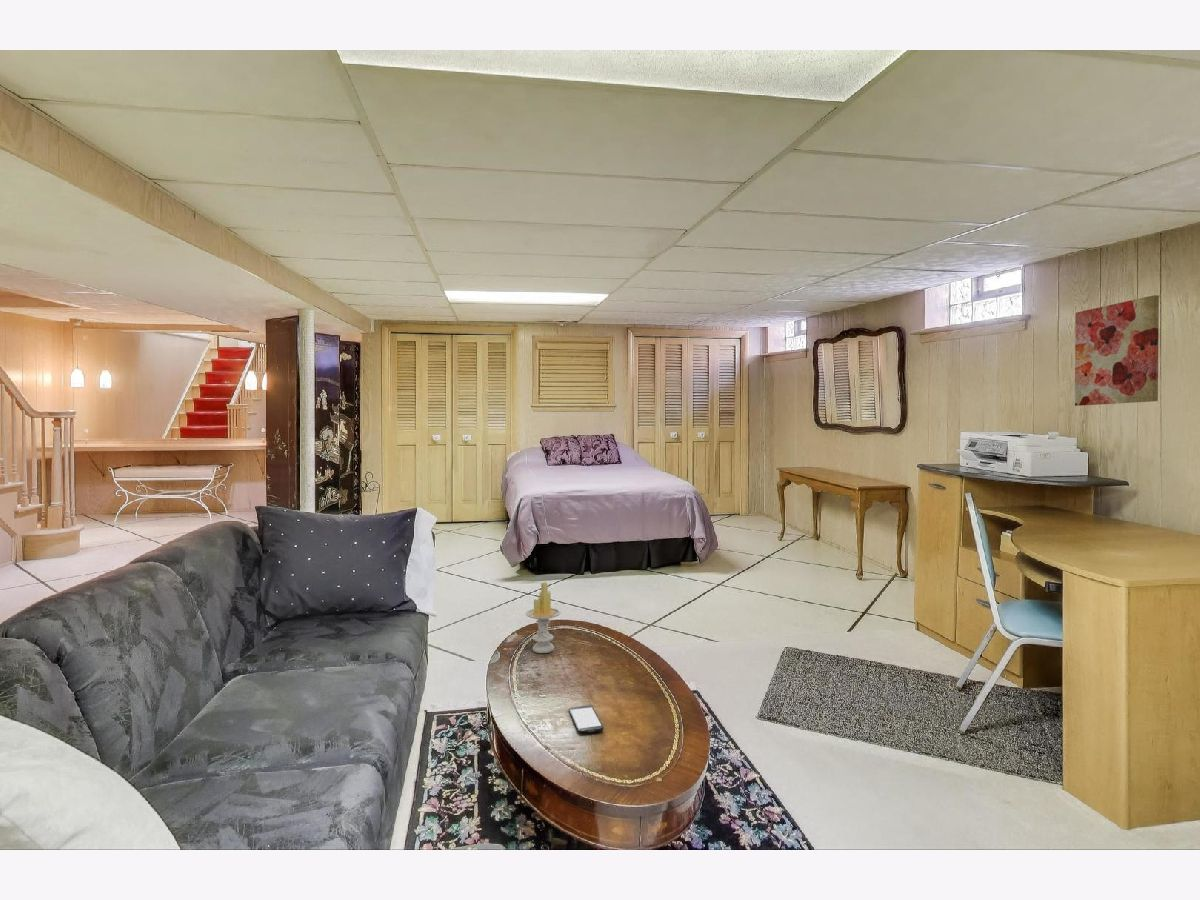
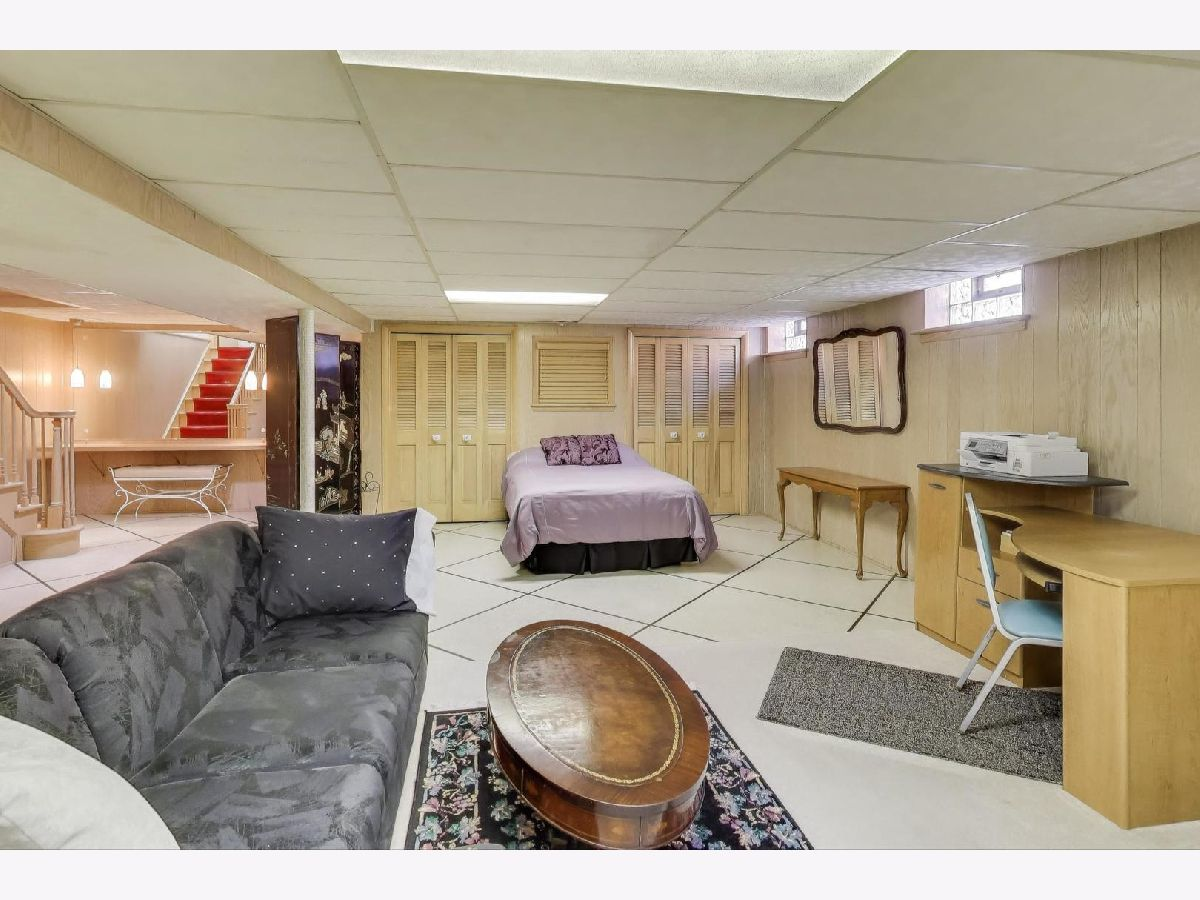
- smartphone (585, 718)
- candle (543, 615)
- wall art (1114, 354)
